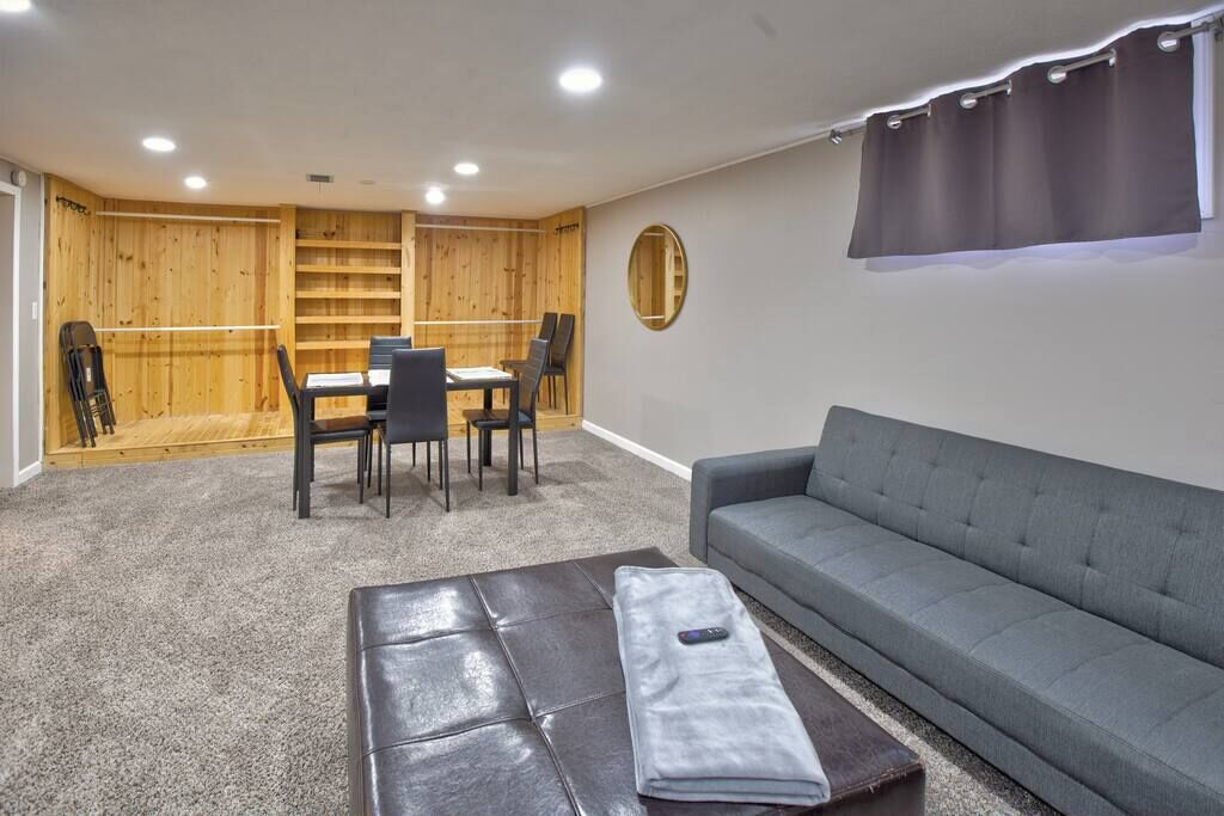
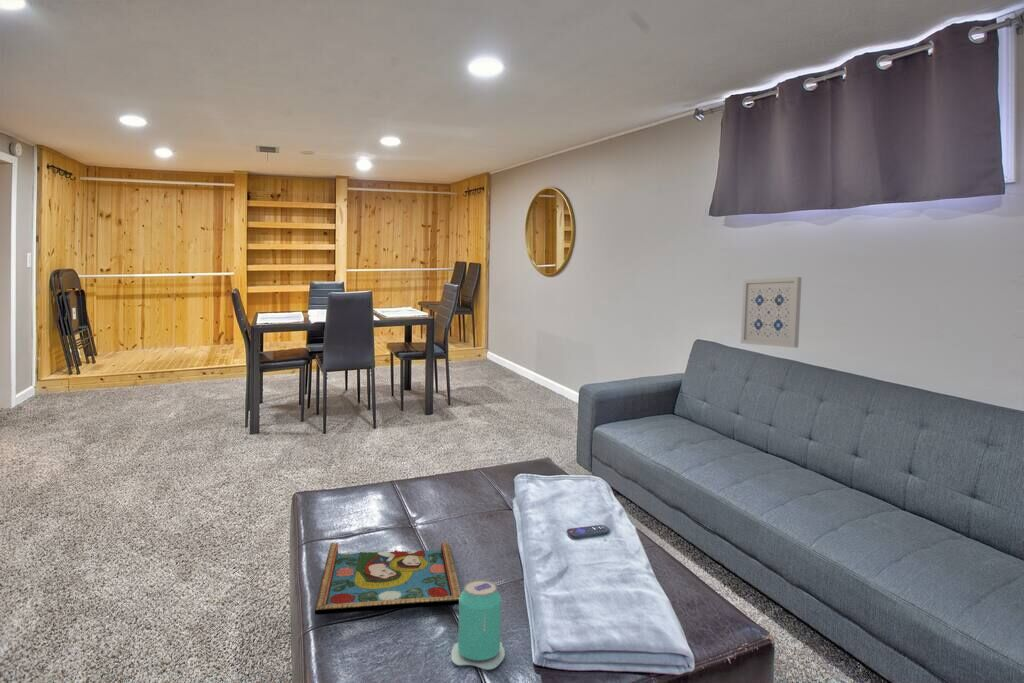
+ framed painting (390, 566)
+ wall art (769, 312)
+ beverage can (480, 620)
